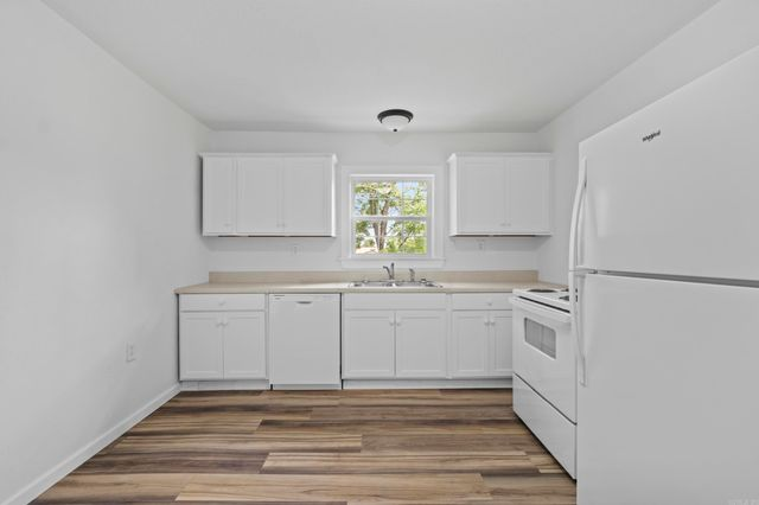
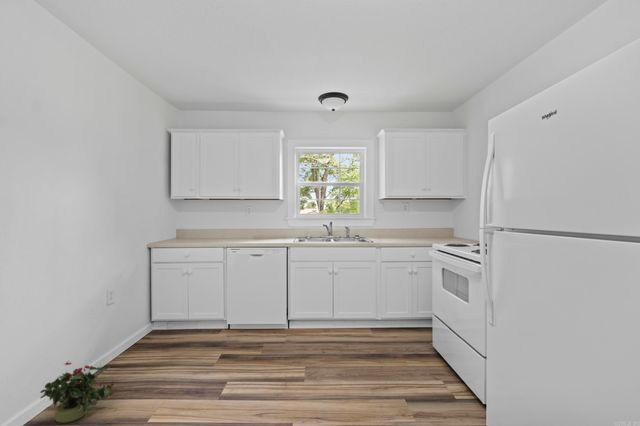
+ potted plant (78, 386)
